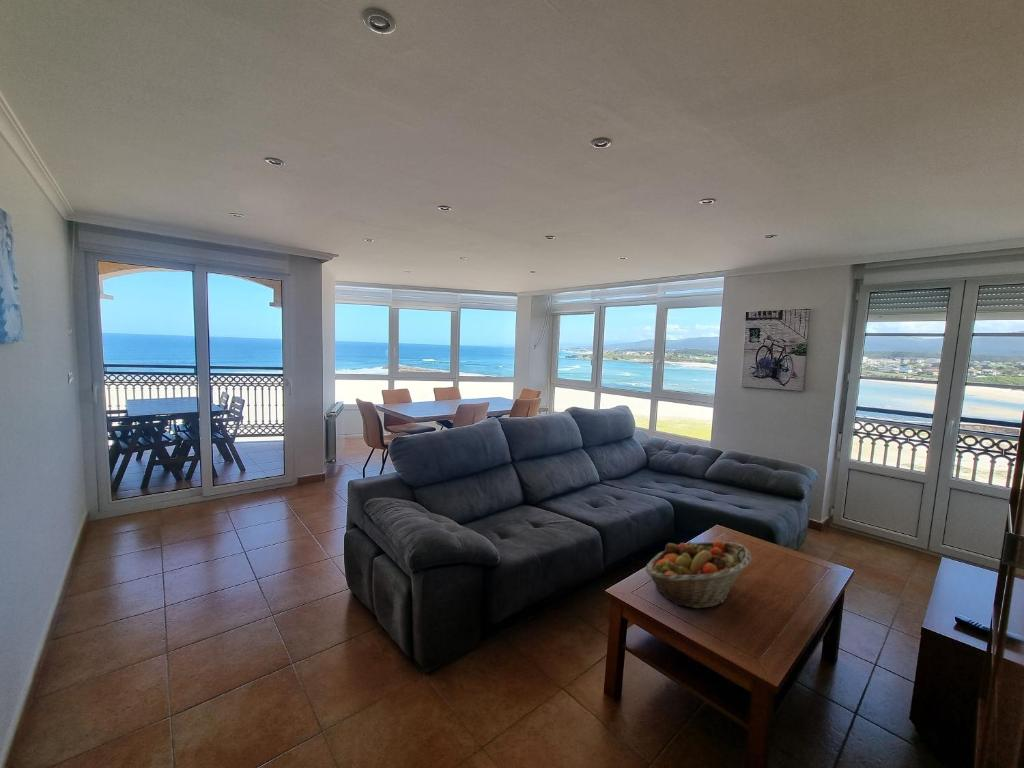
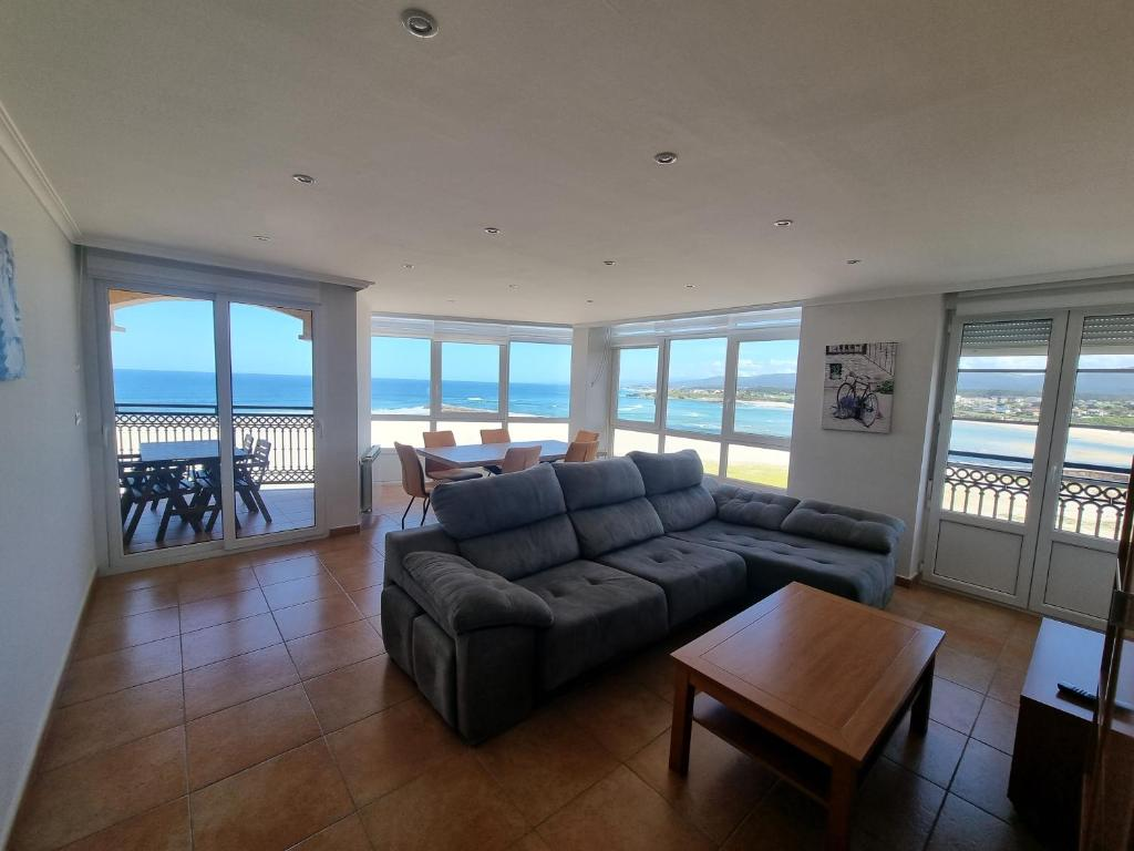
- fruit basket (697, 567)
